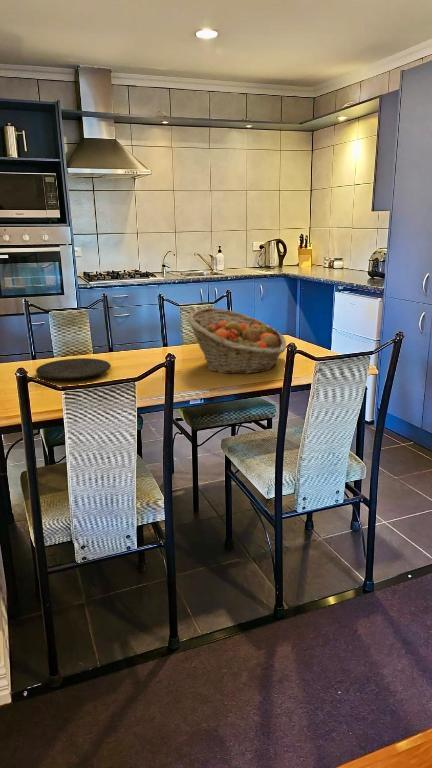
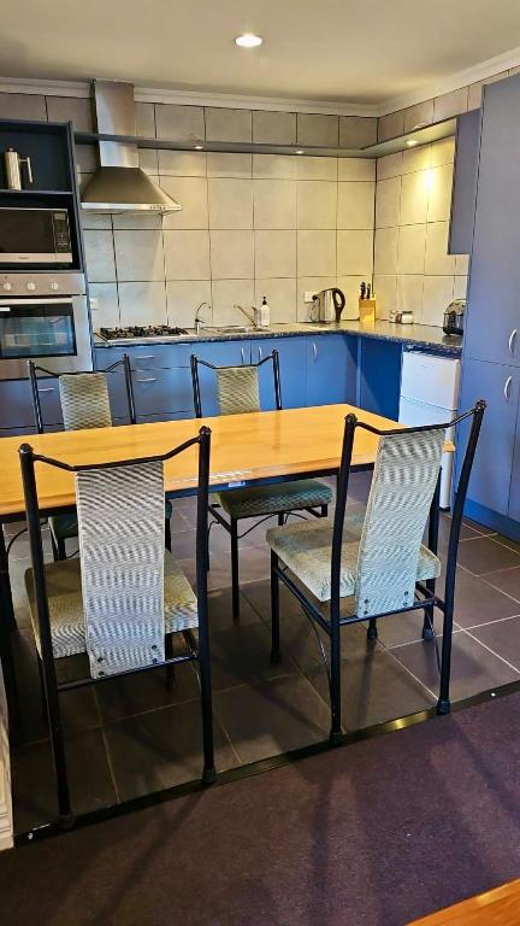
- fruit basket (237, 338)
- plate (74, 370)
